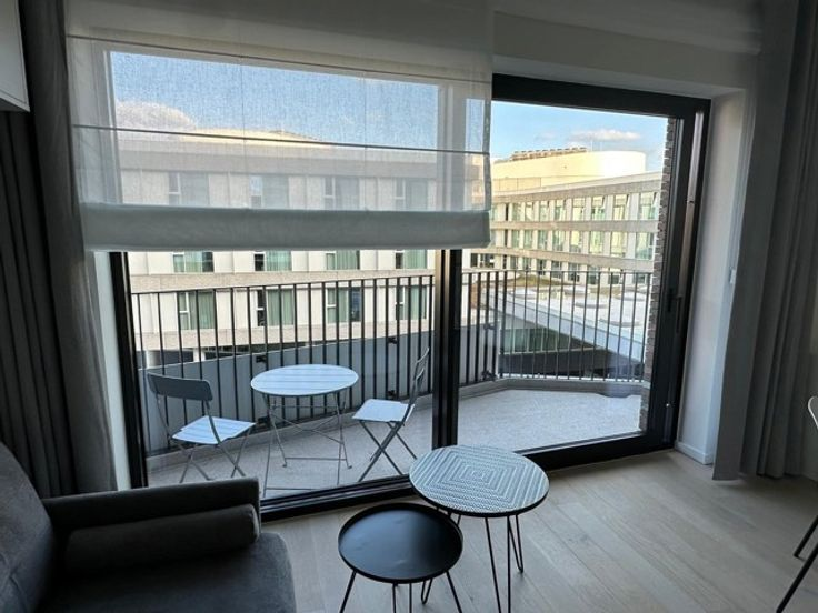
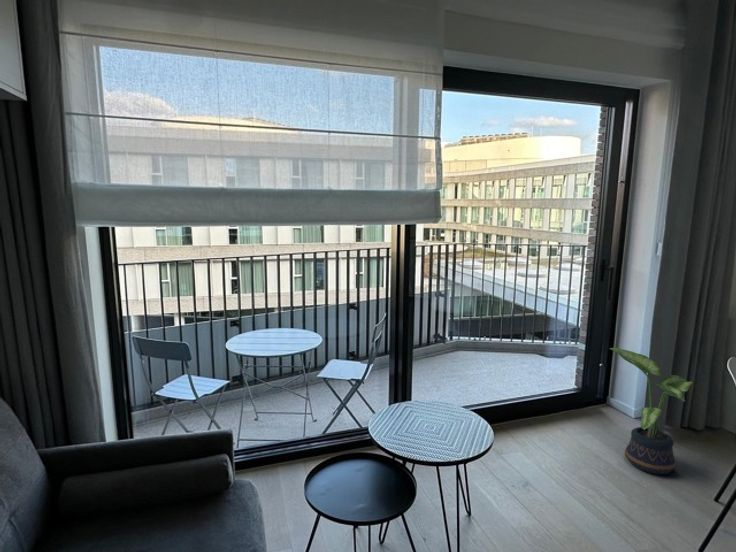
+ potted plant (659, 410)
